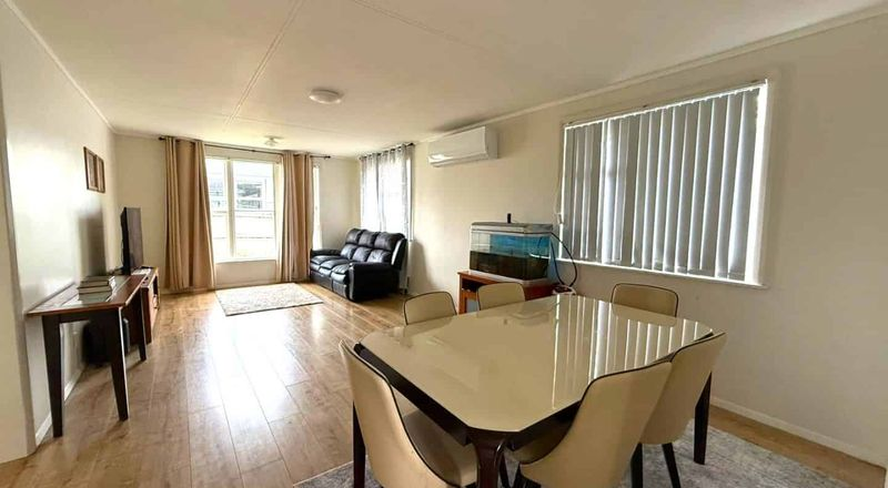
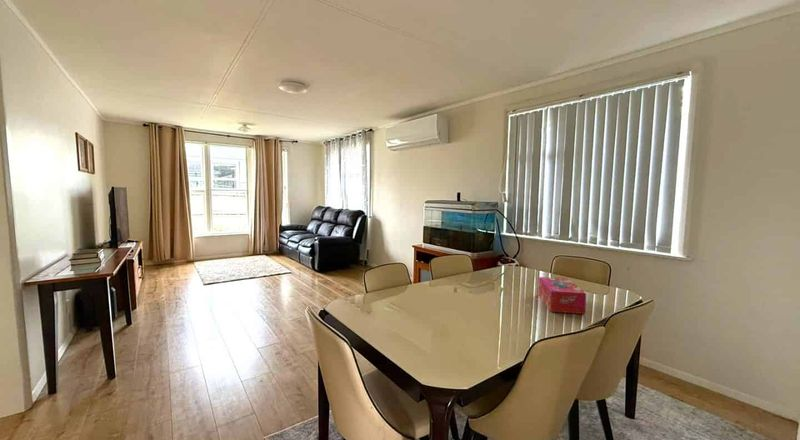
+ tissue box (559, 293)
